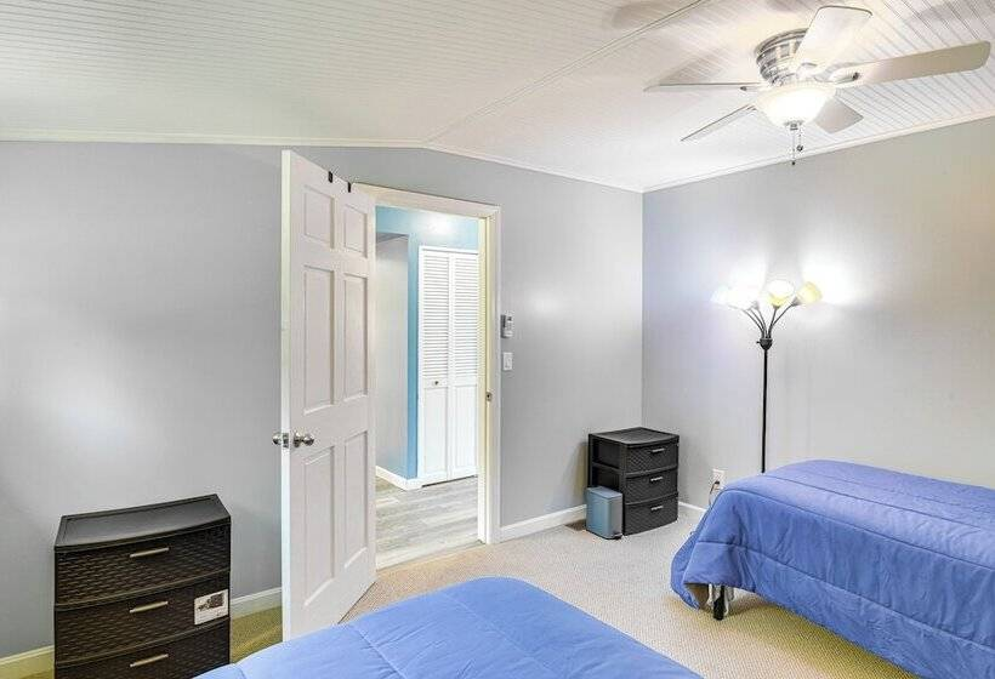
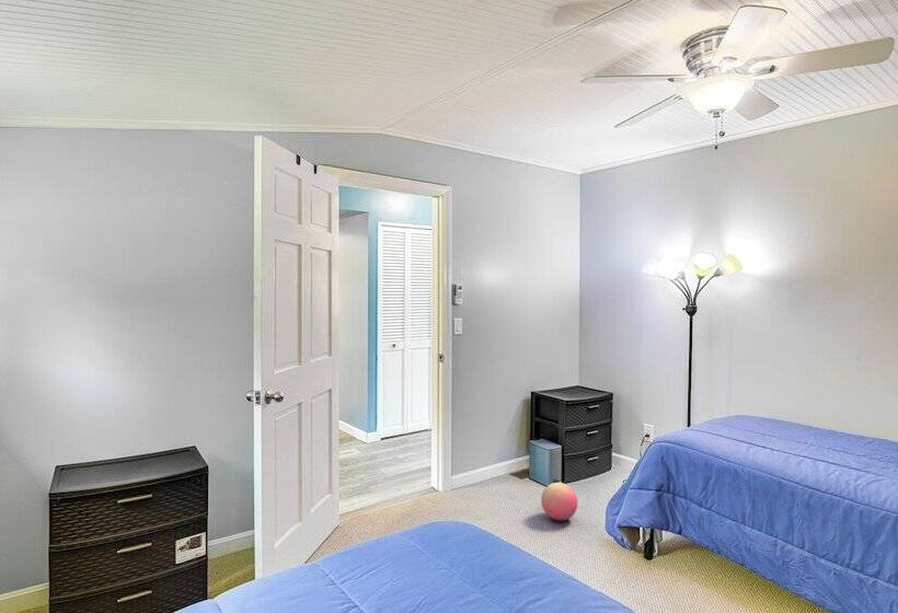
+ ball (559, 501)
